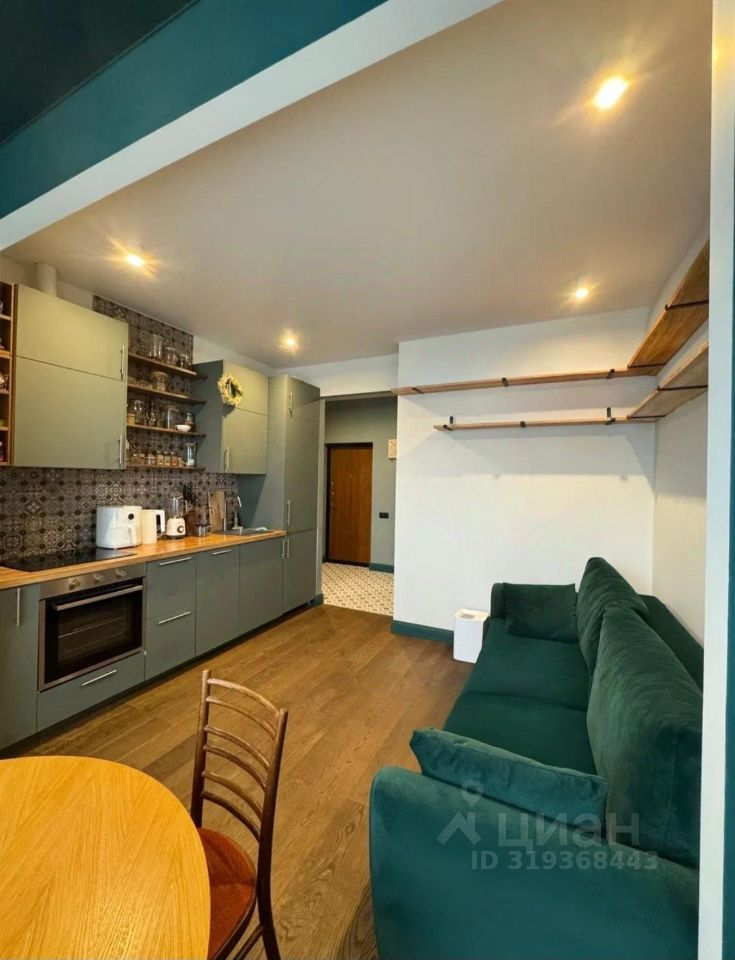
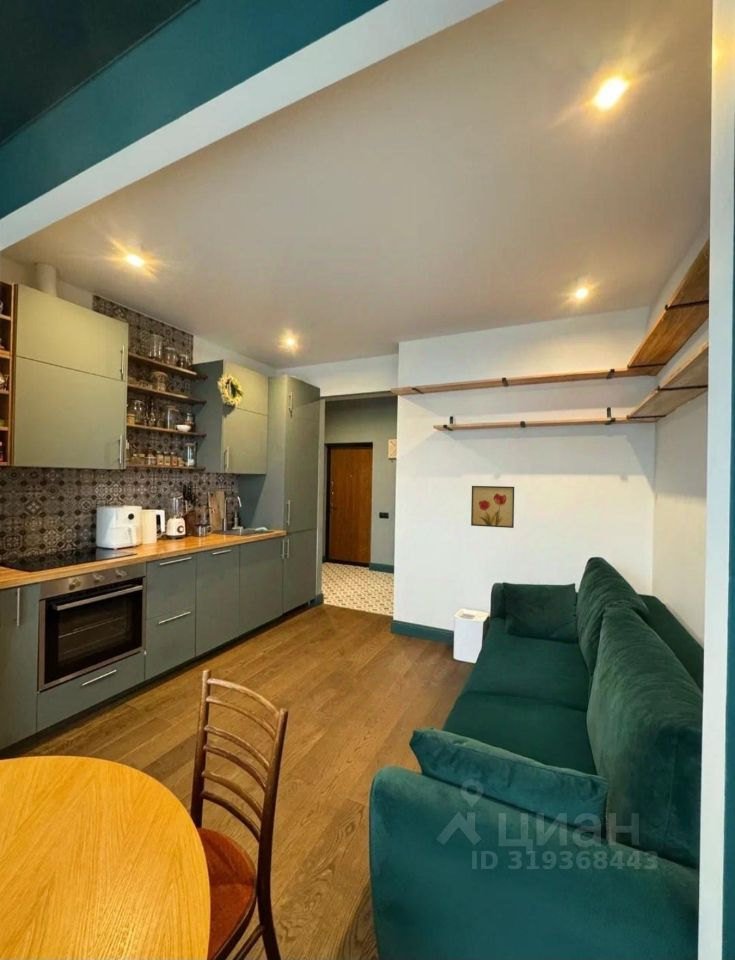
+ wall art (492, 506)
